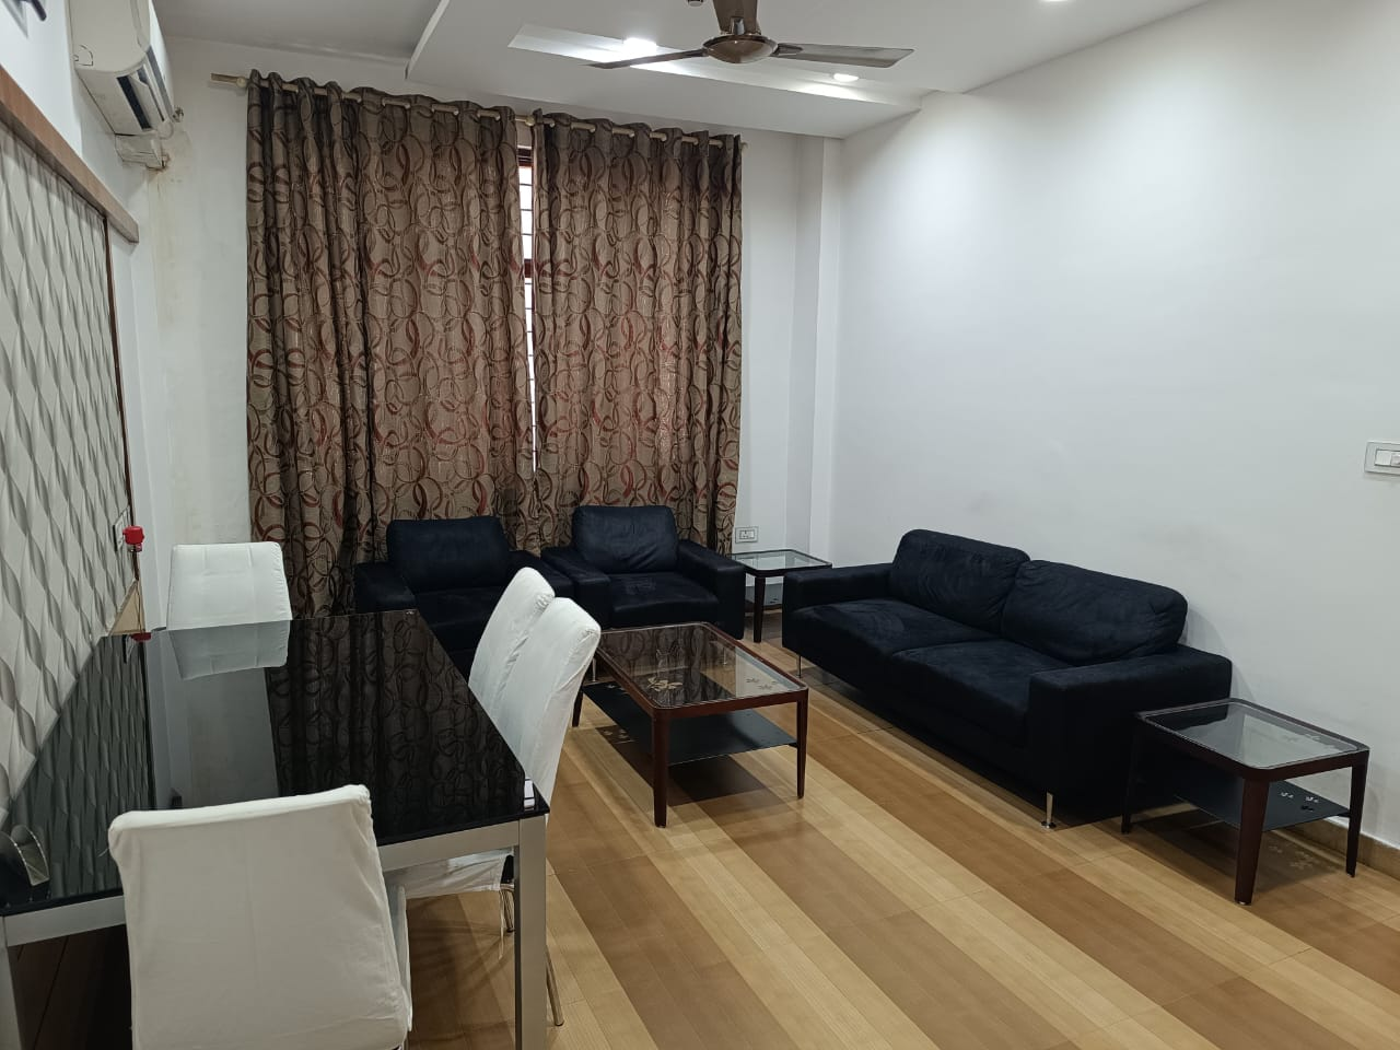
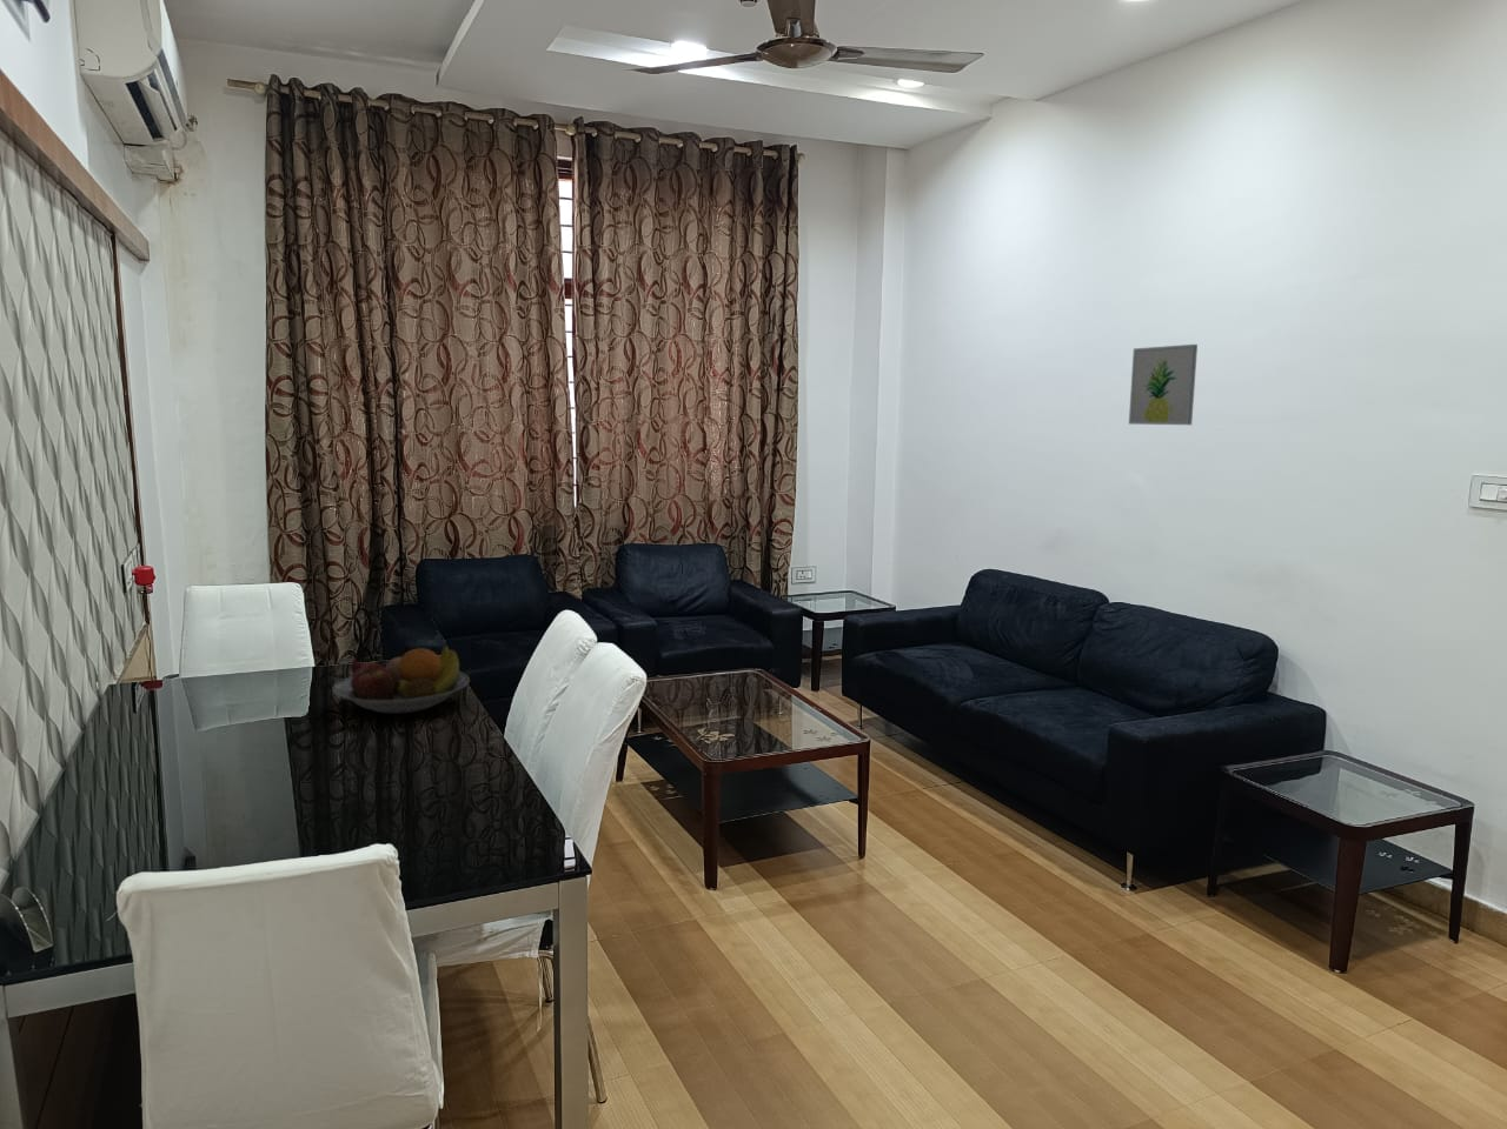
+ wall art (1161, 385)
+ fruit bowl (401, 677)
